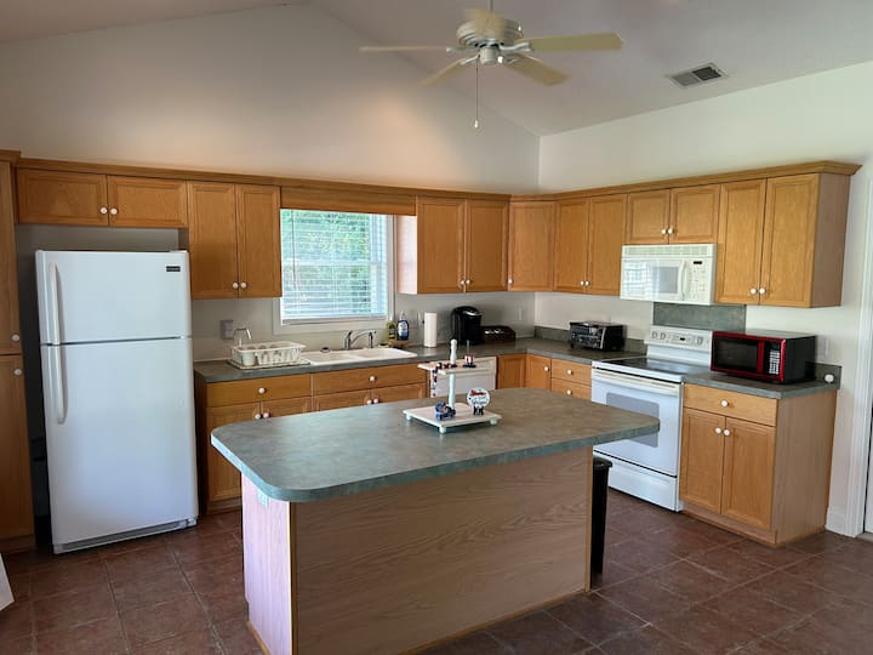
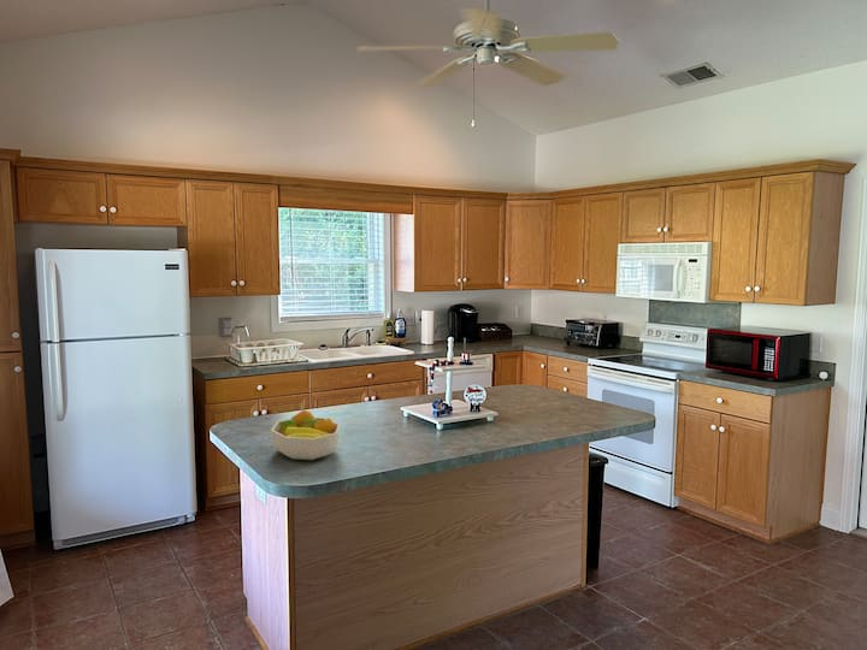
+ fruit bowl (306, 433)
